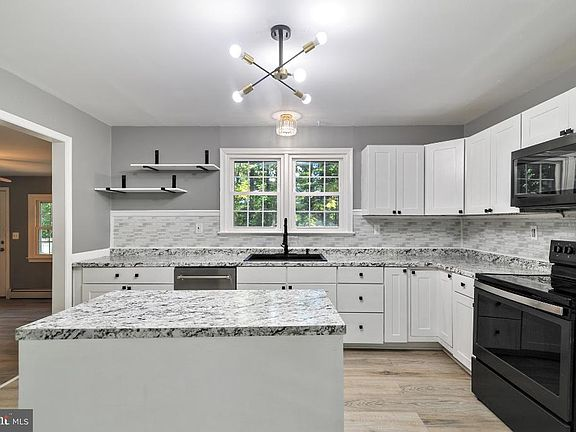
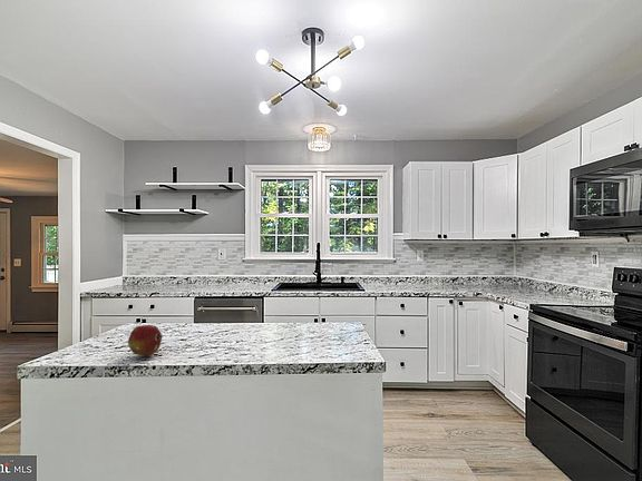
+ fruit (143, 340)
